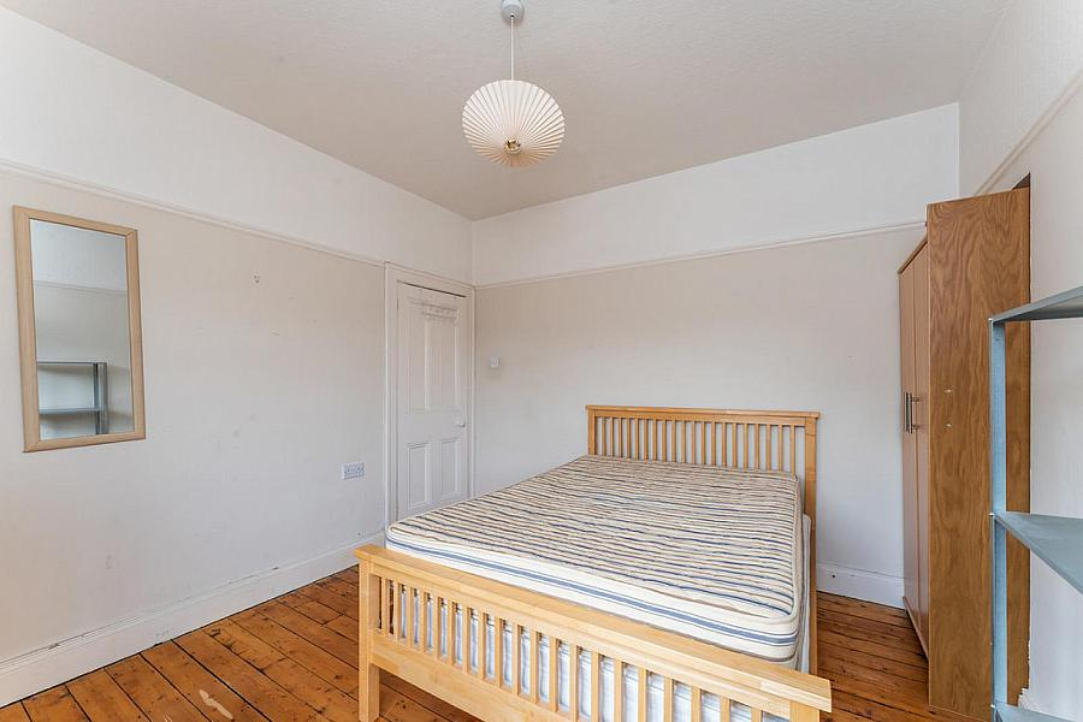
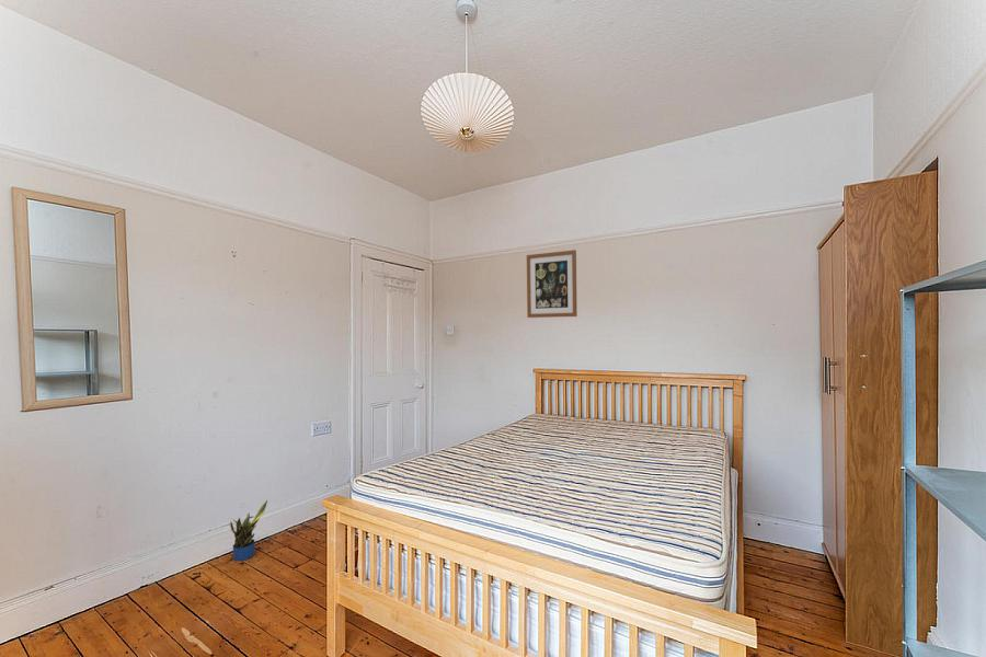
+ wall art (550, 285)
+ potted plant (248, 529)
